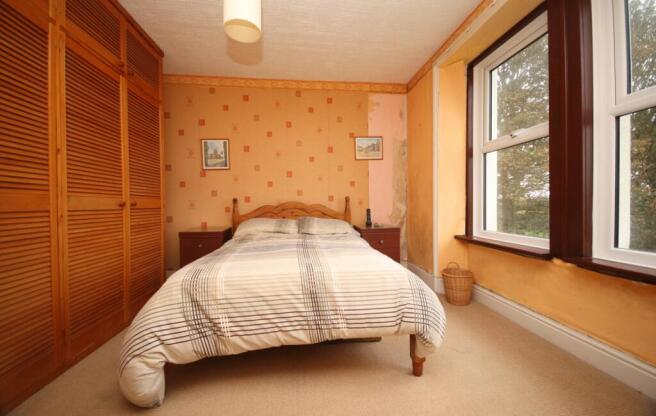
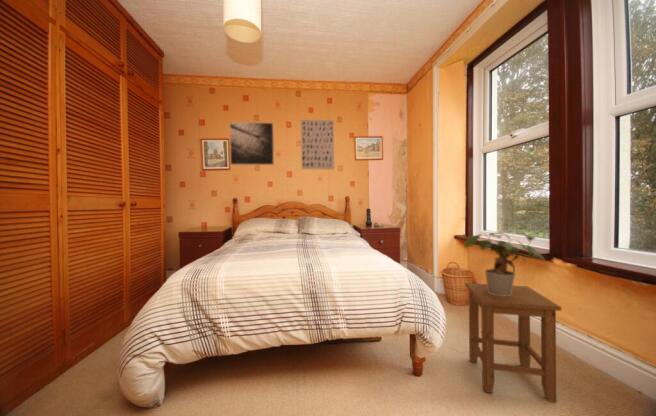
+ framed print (252, 143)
+ wall art (317, 144)
+ potted plant (507, 261)
+ stool (507, 340)
